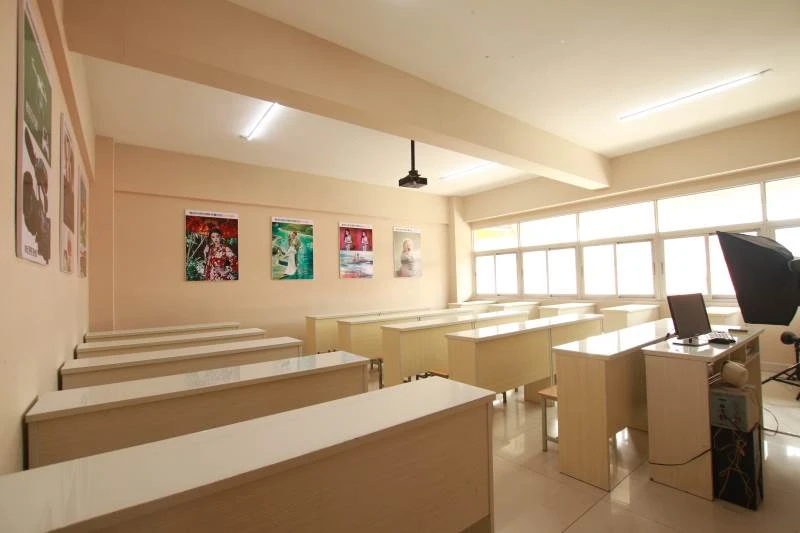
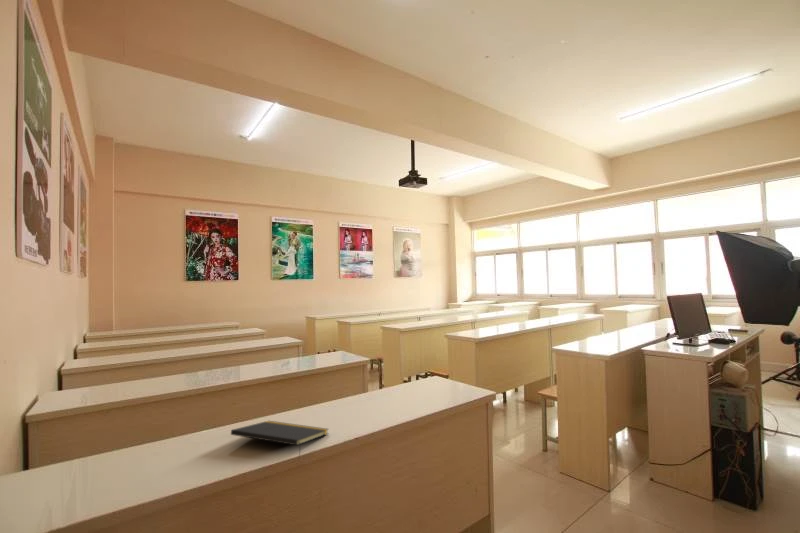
+ notepad (281, 431)
